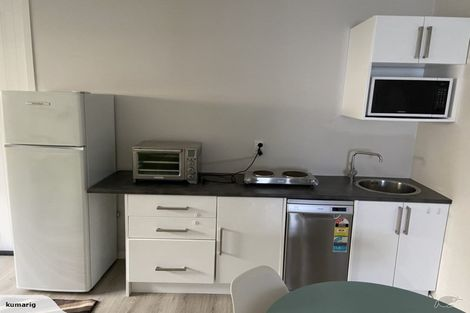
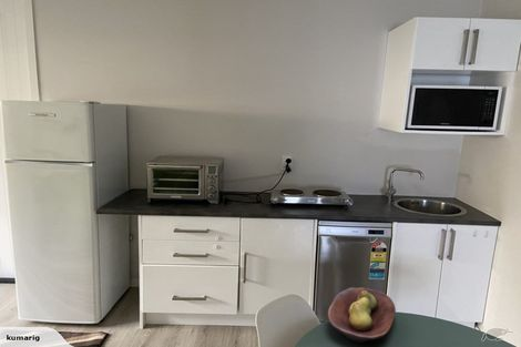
+ fruit bowl (361, 310)
